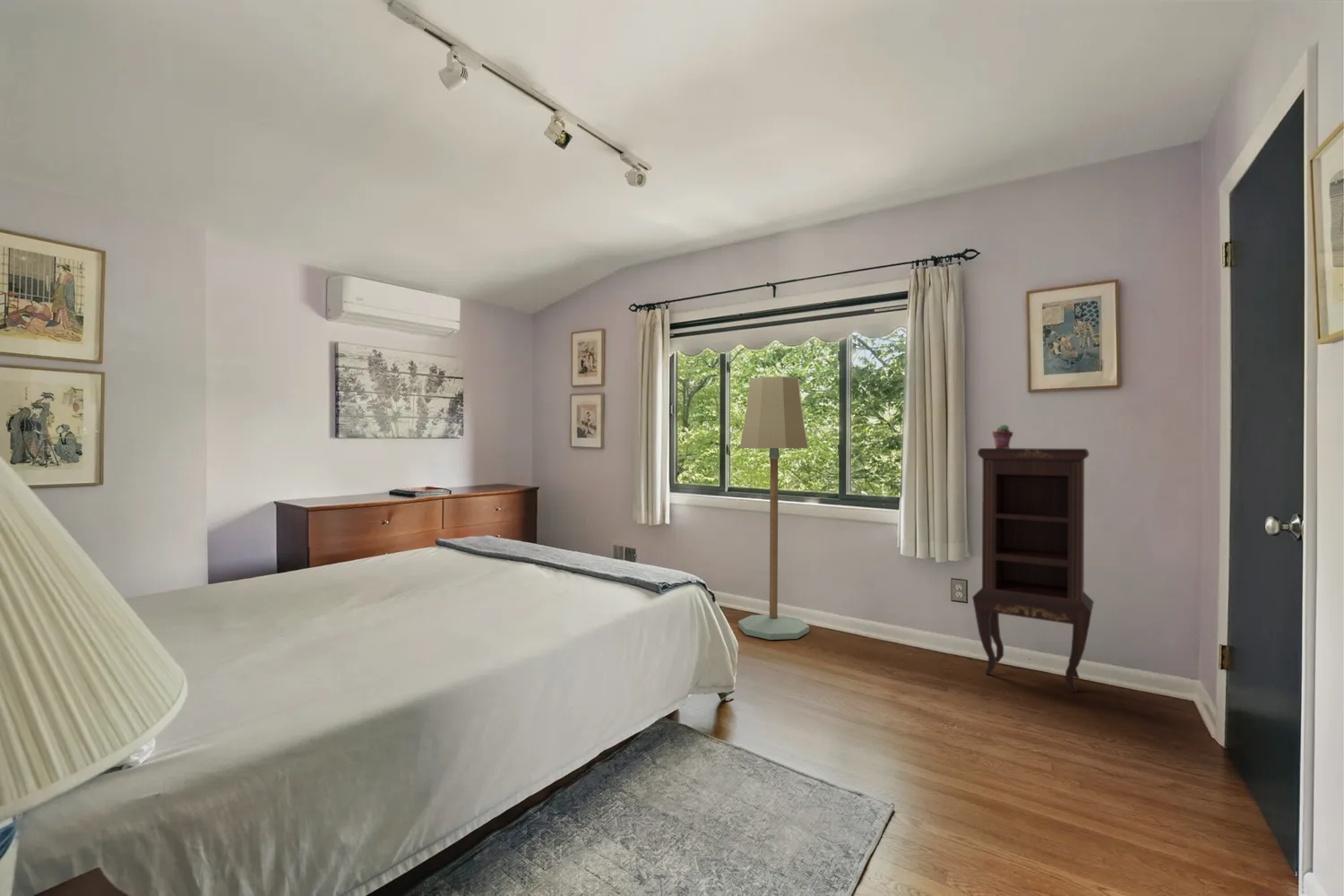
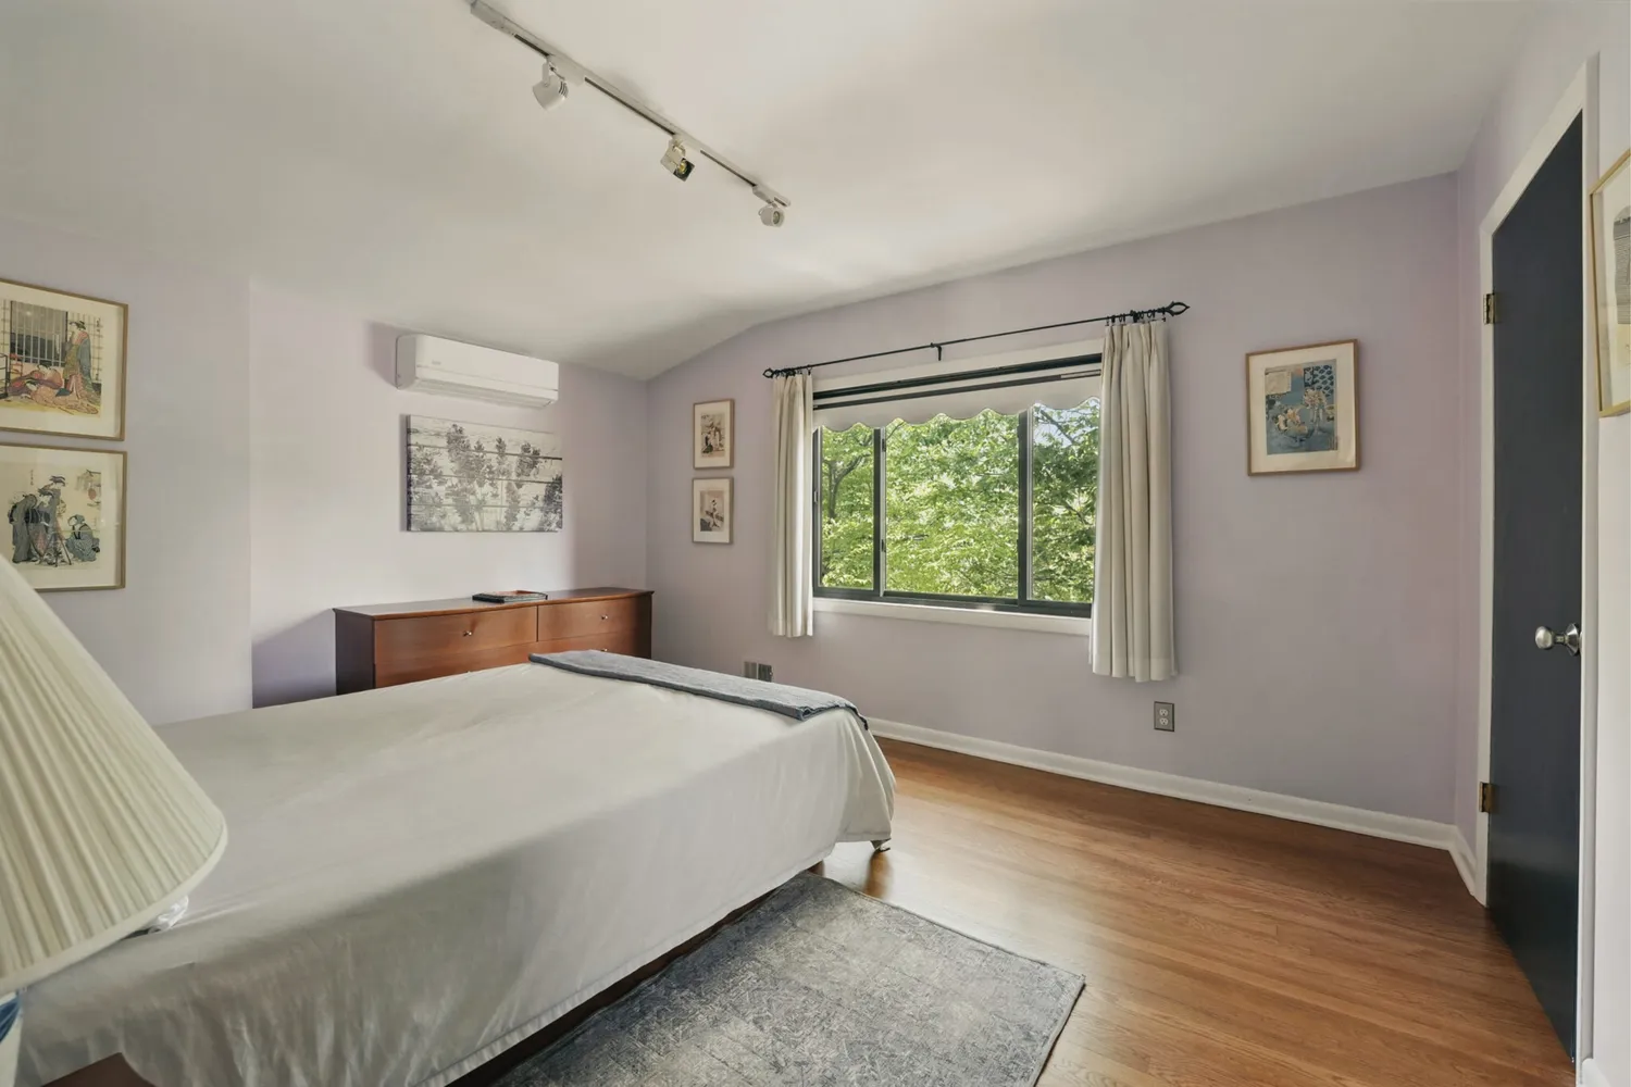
- floor lamp (773, 504)
- cabinet (1032, 562)
- potted succulent (1002, 435)
